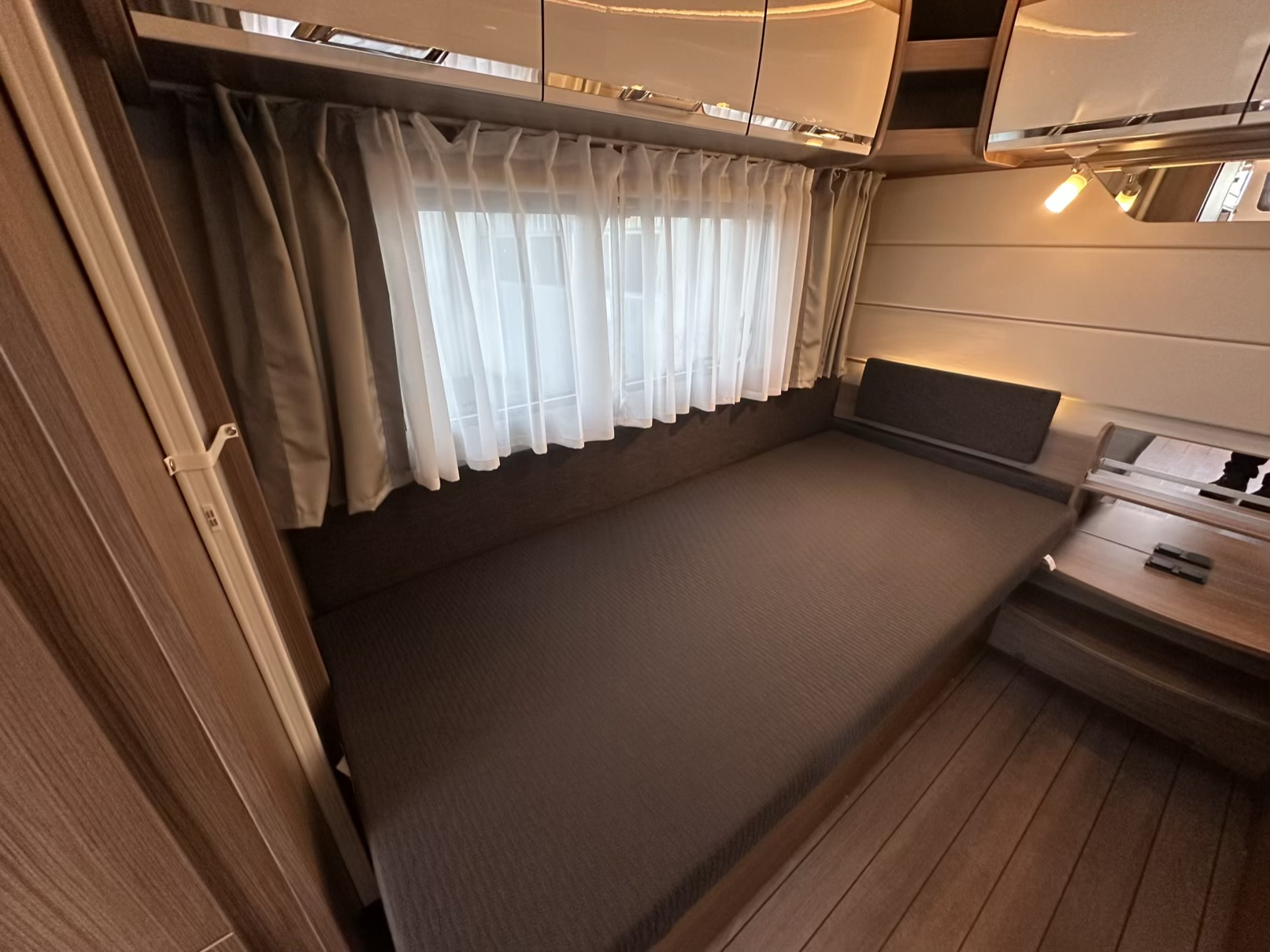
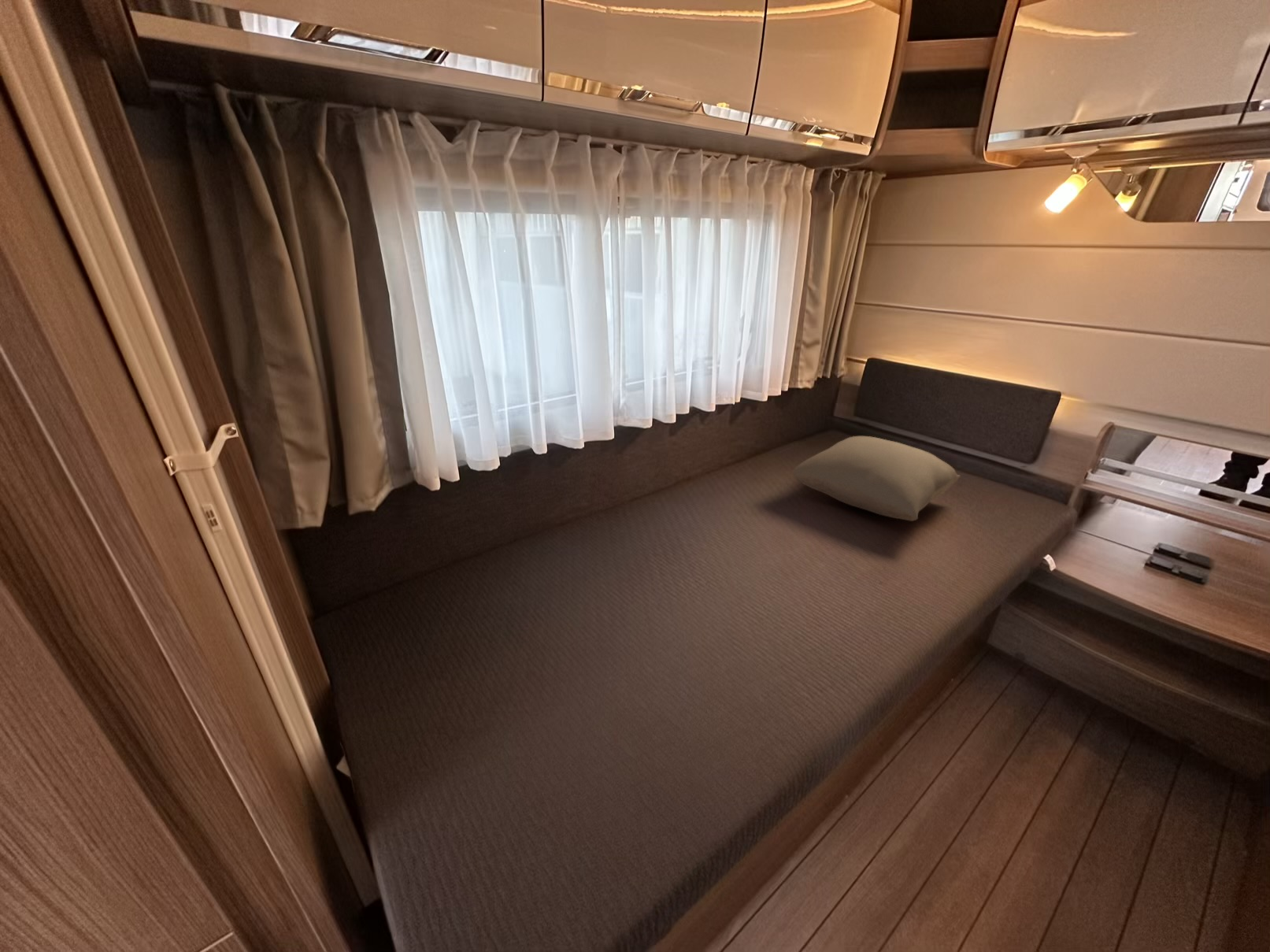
+ pillow (876, 472)
